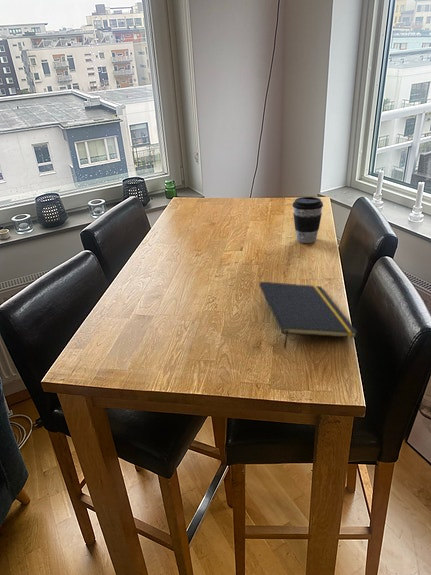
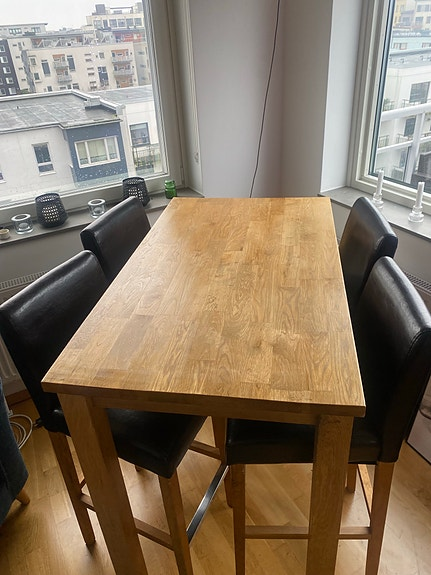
- coffee cup (307, 220)
- notepad (303, 307)
